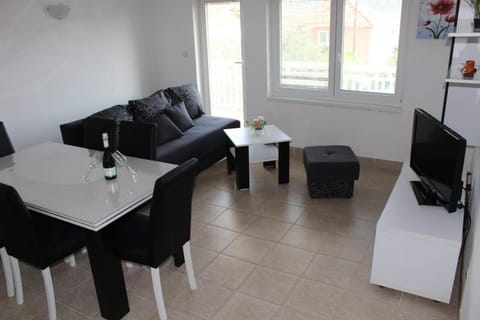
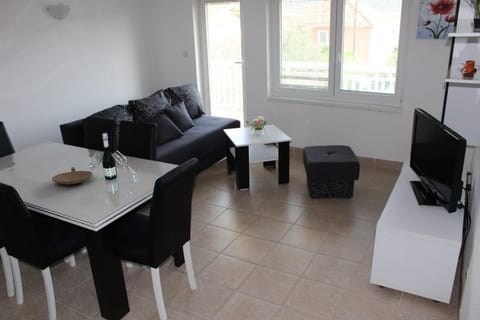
+ bowl (72, 177)
